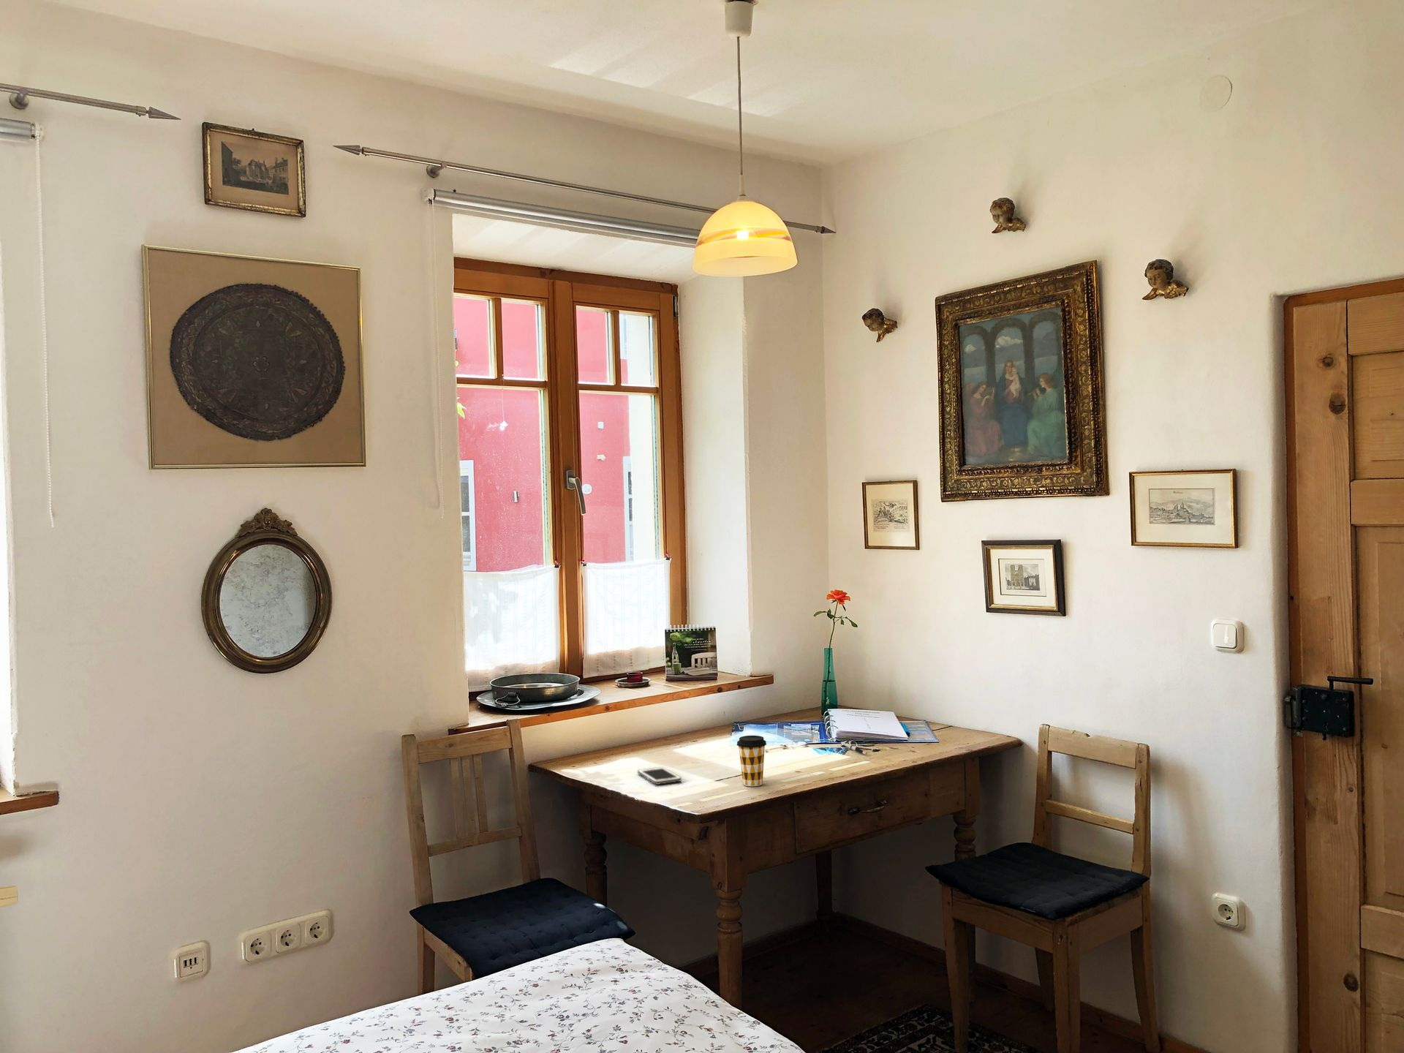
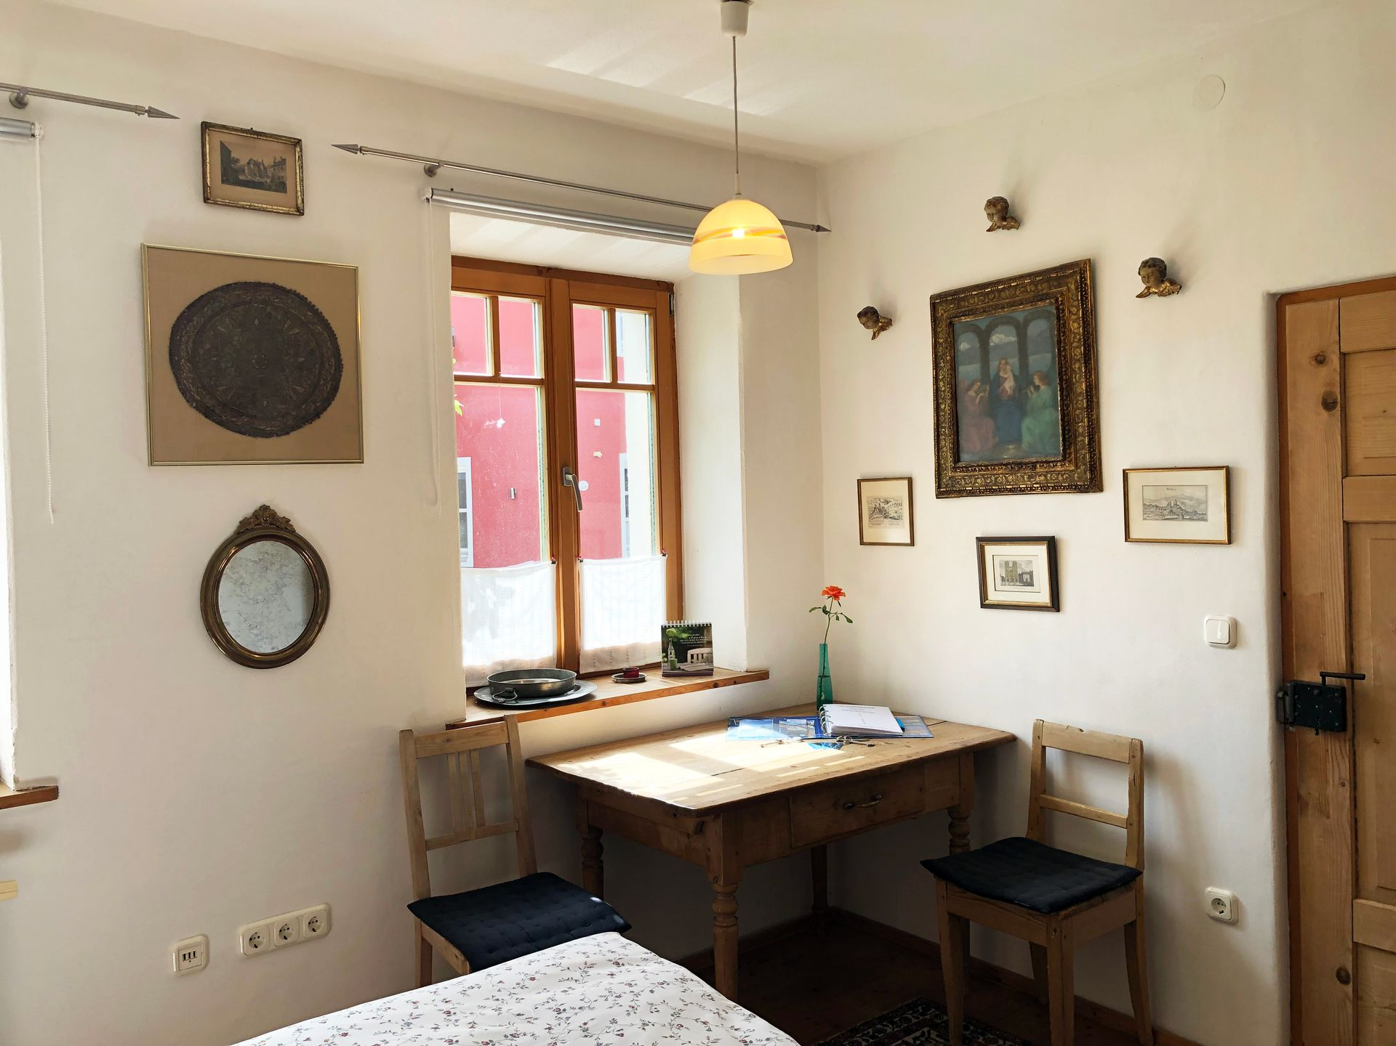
- cell phone (659, 775)
- coffee cup (752, 761)
- pen (855, 748)
